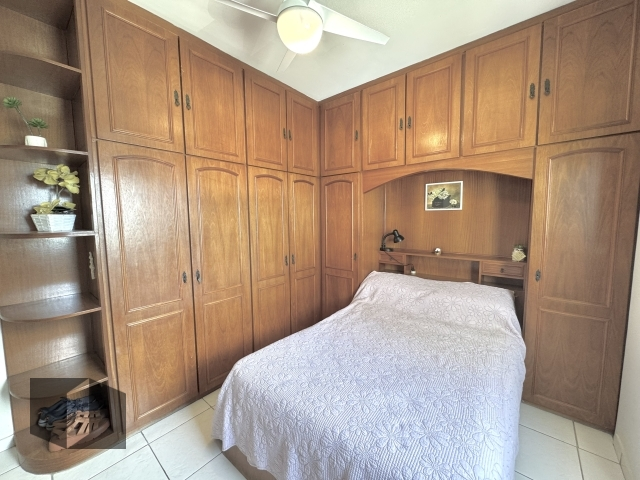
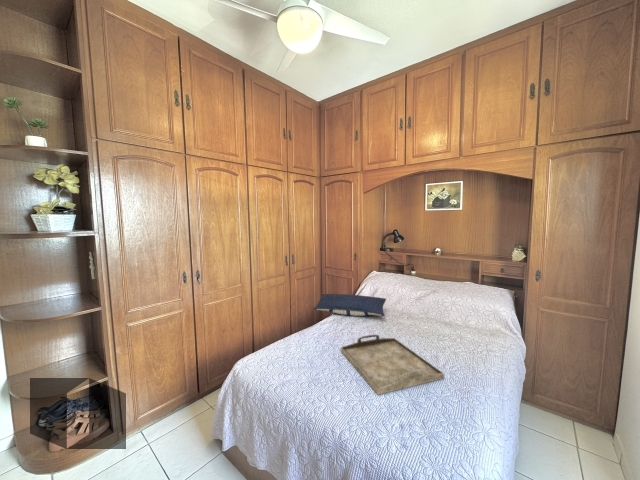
+ serving tray (387, 357)
+ pillow (350, 304)
